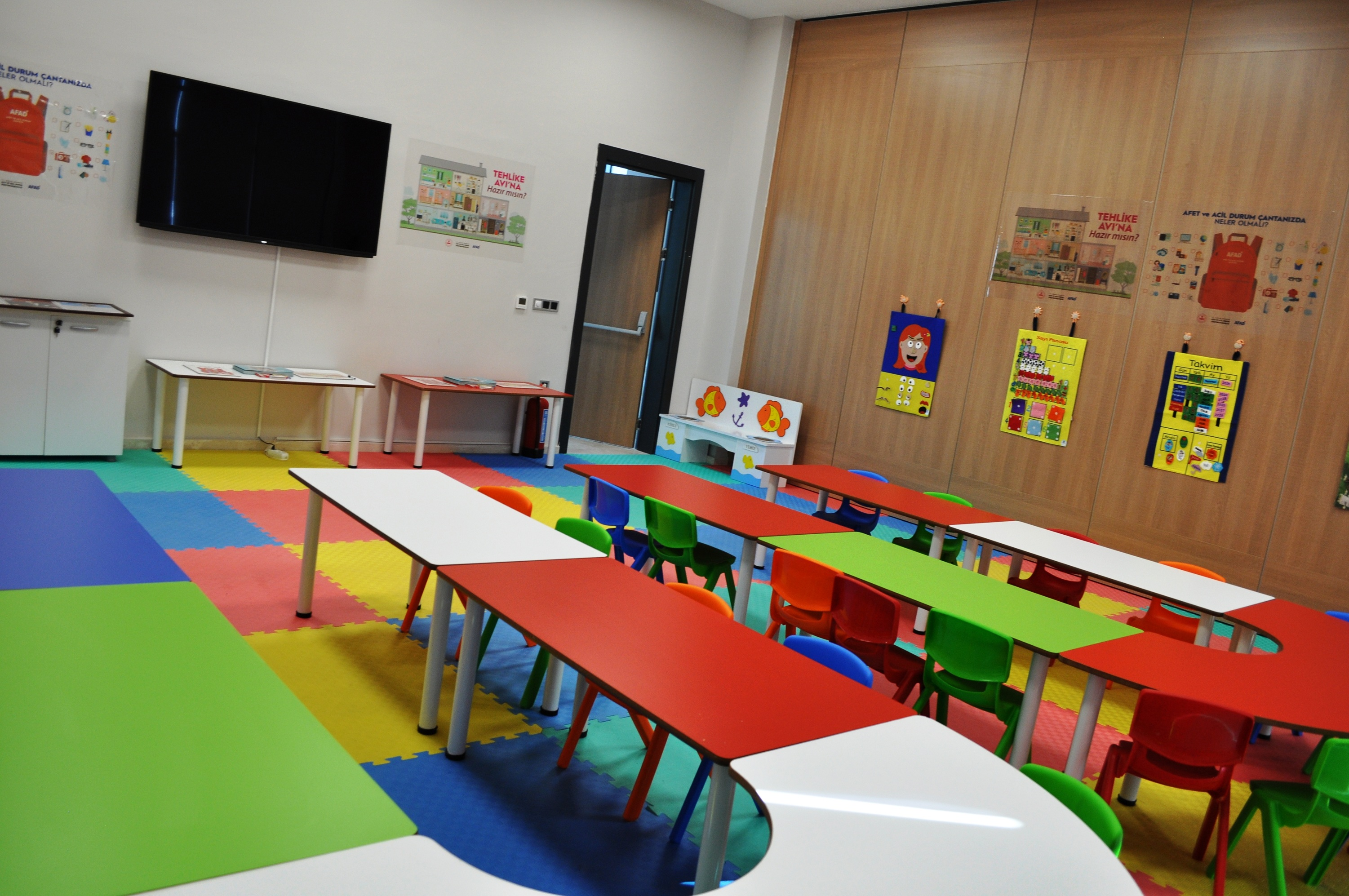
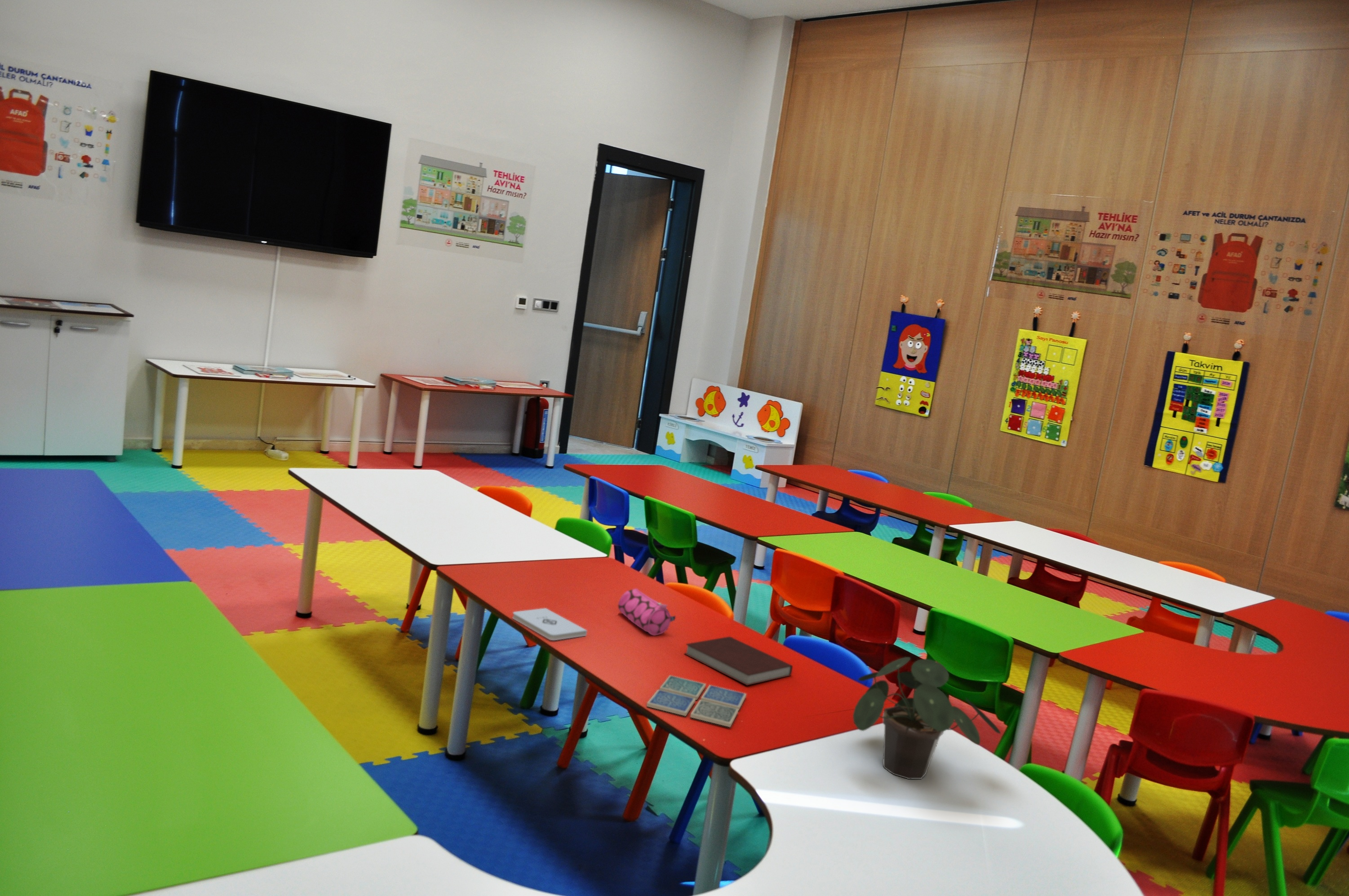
+ notebook (738, 659)
+ potted plant (916, 714)
+ pencil case (644, 610)
+ notepad (548, 624)
+ drink coaster (697, 699)
